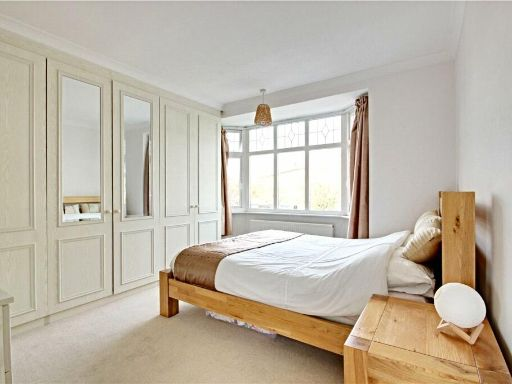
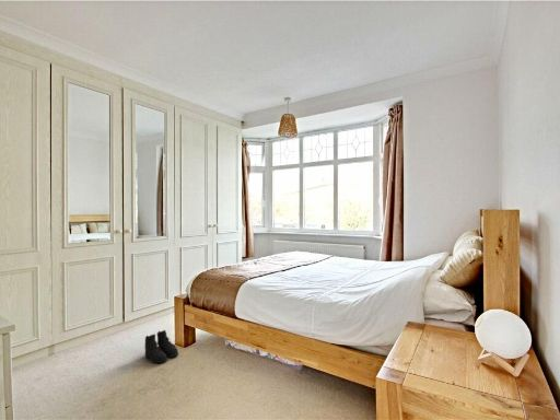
+ boots (161, 345)
